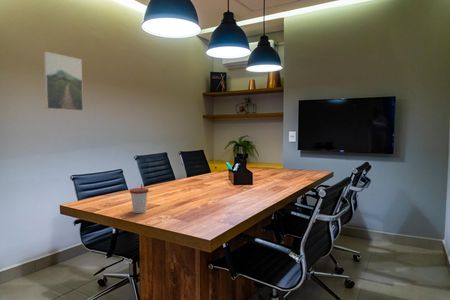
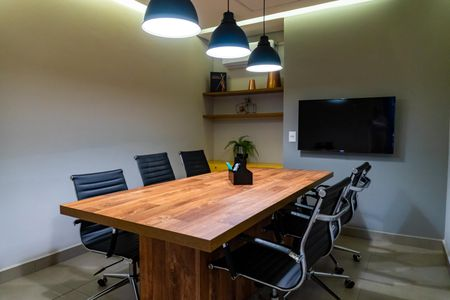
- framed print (64, 83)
- cup (139, 197)
